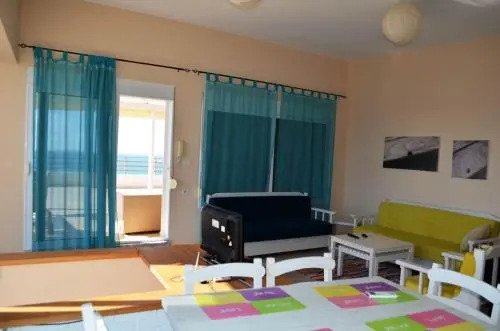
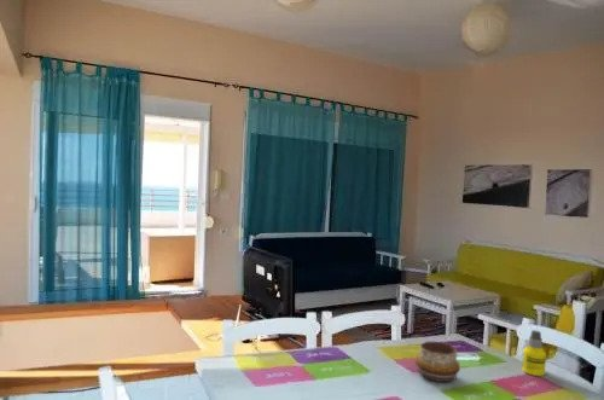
+ bottle (534, 352)
+ decorative bowl (437, 361)
